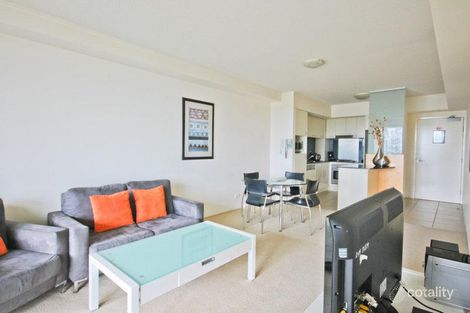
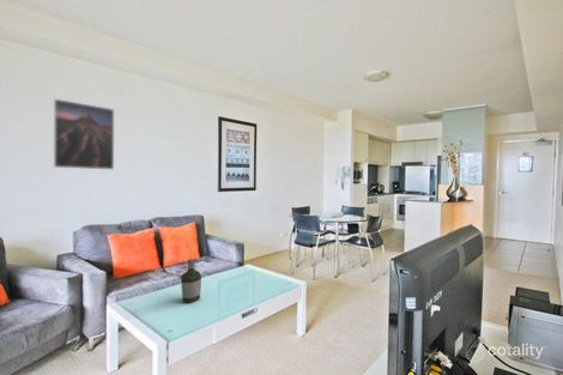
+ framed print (85, 137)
+ bottle (190, 279)
